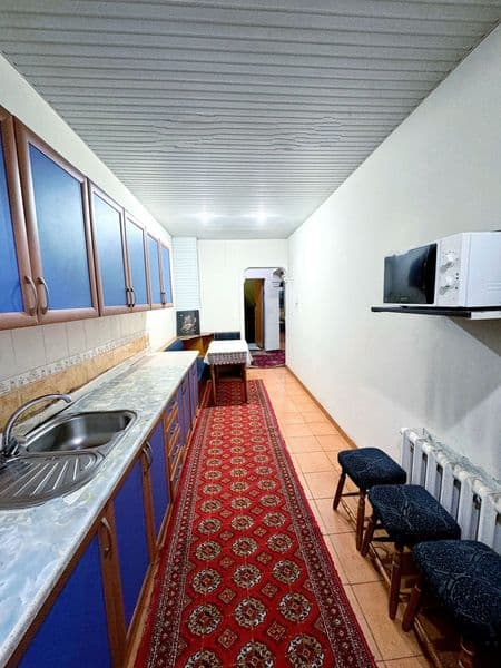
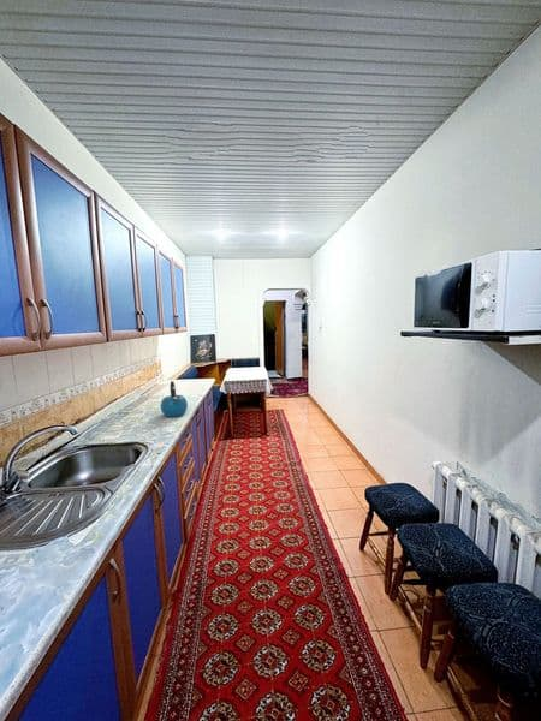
+ kettle (173, 398)
